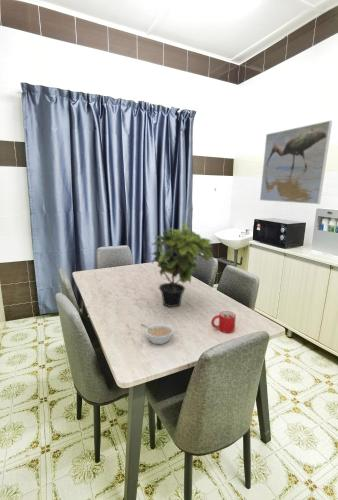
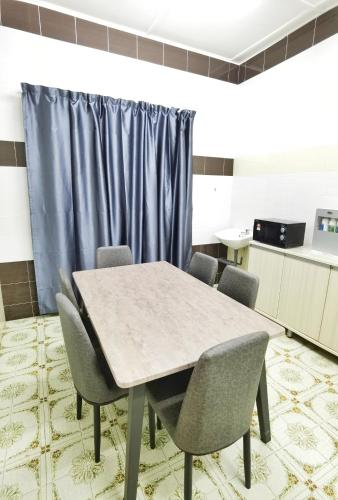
- legume (158, 333)
- mug (223, 321)
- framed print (290, 166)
- potted plant (177, 265)
